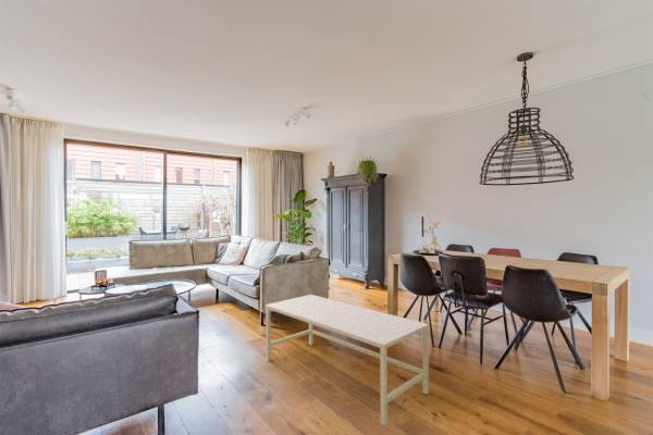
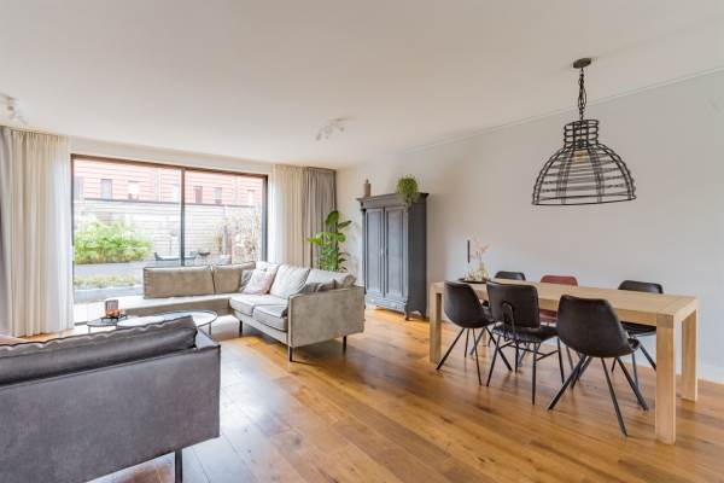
- coffee table (338, 343)
